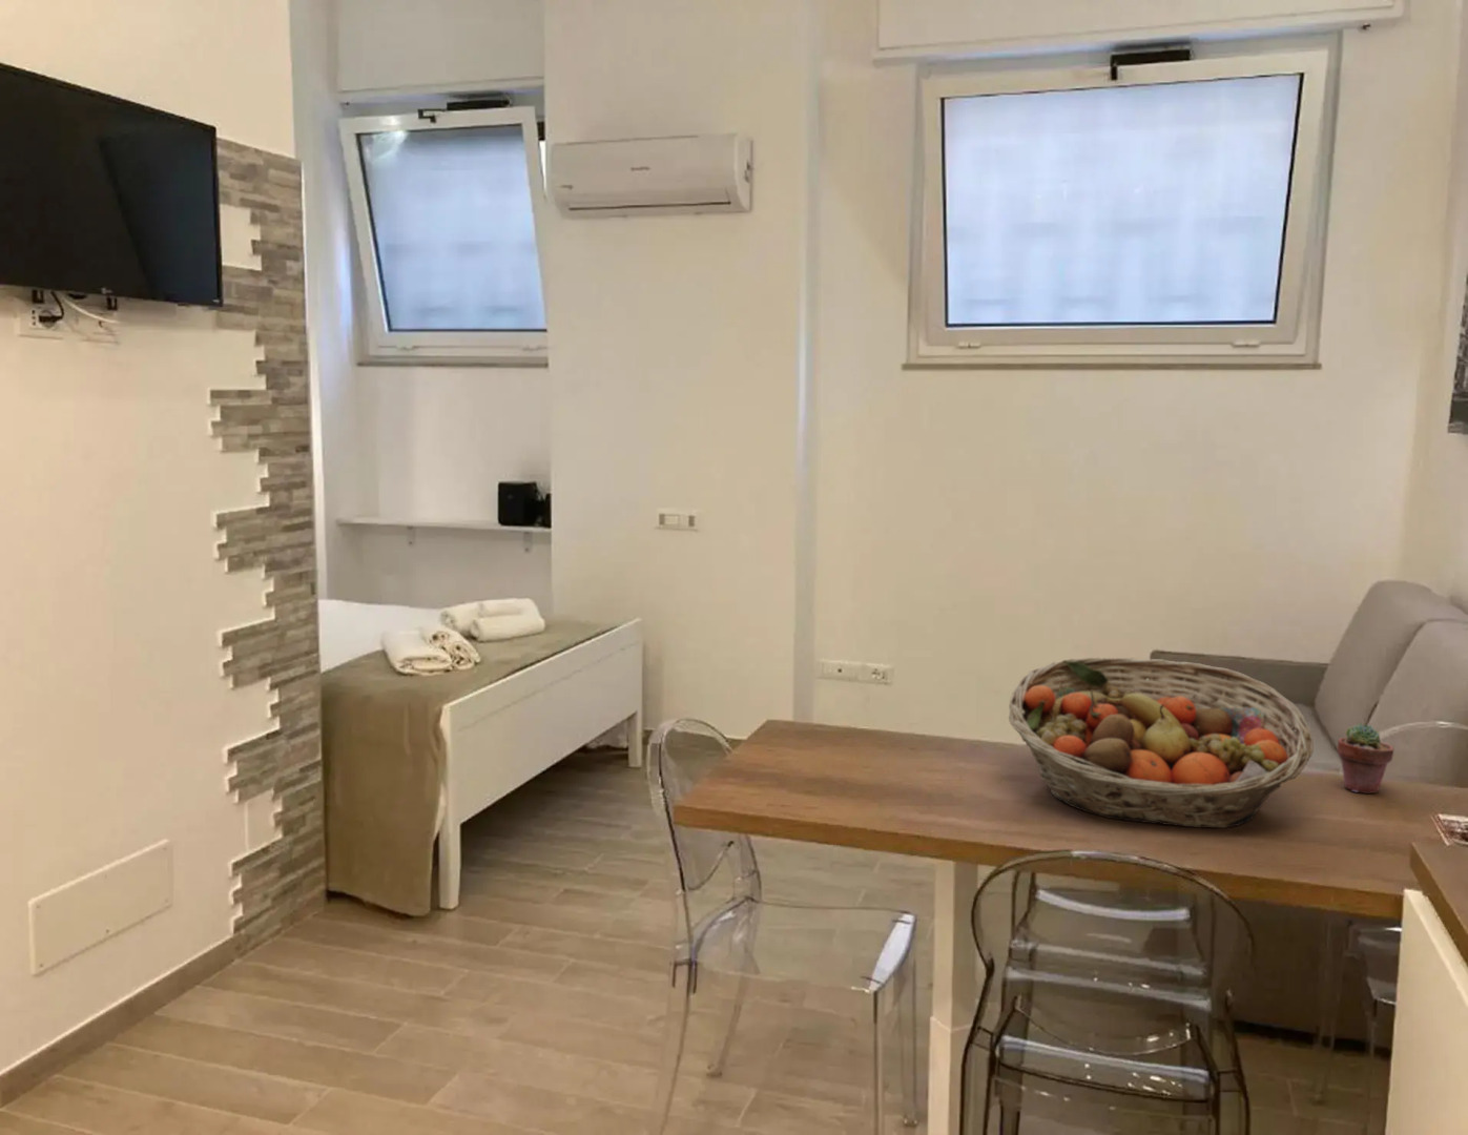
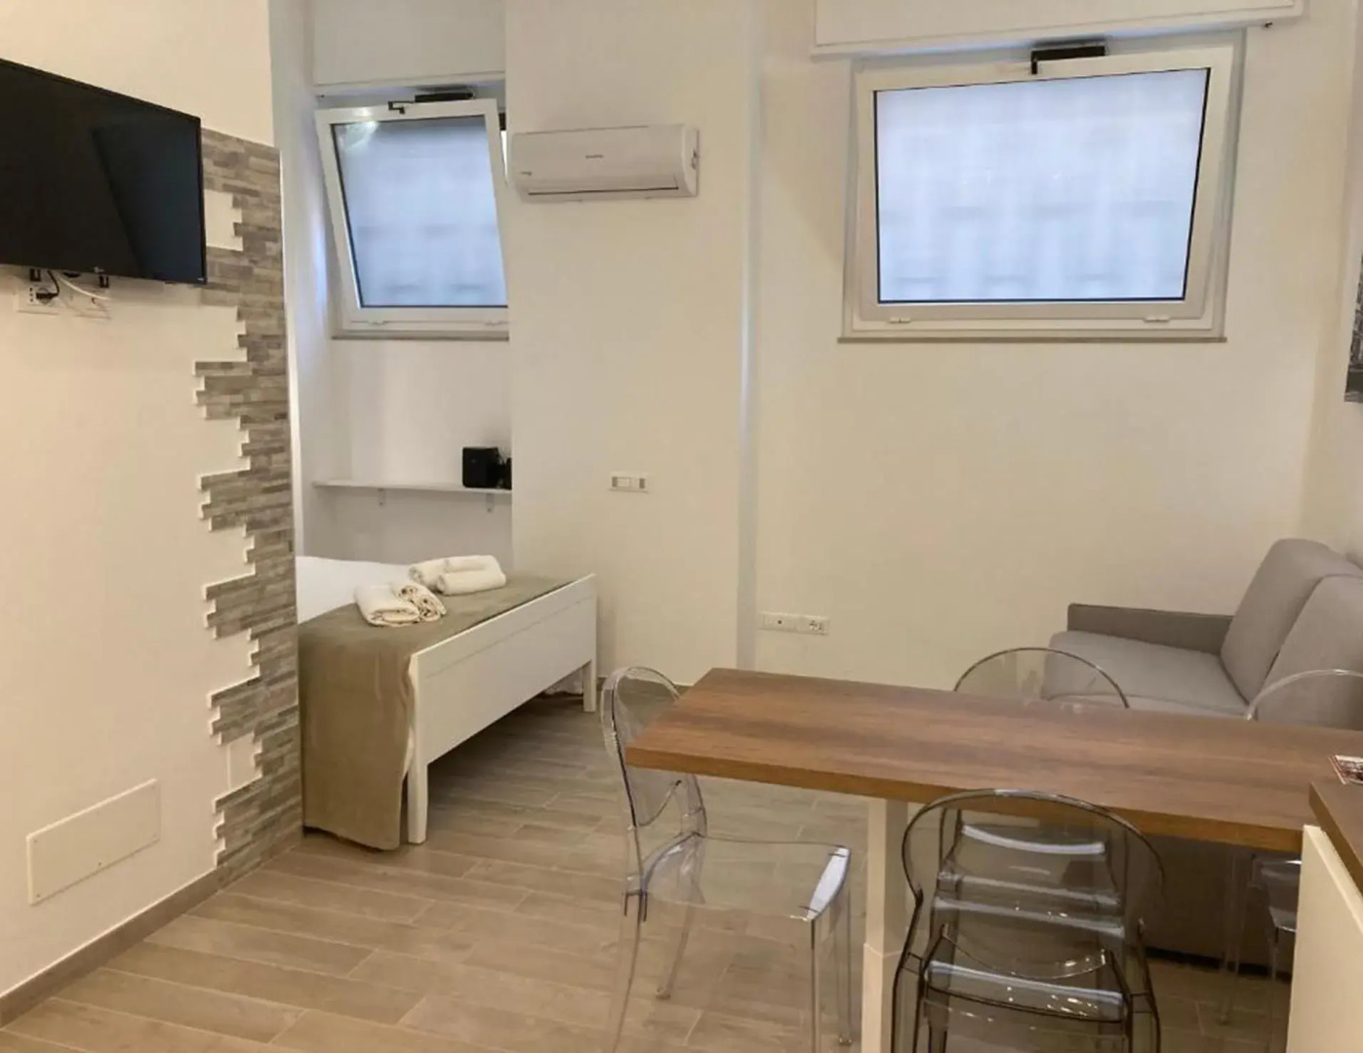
- fruit basket (1152, 738)
- potted succulent (1364, 756)
